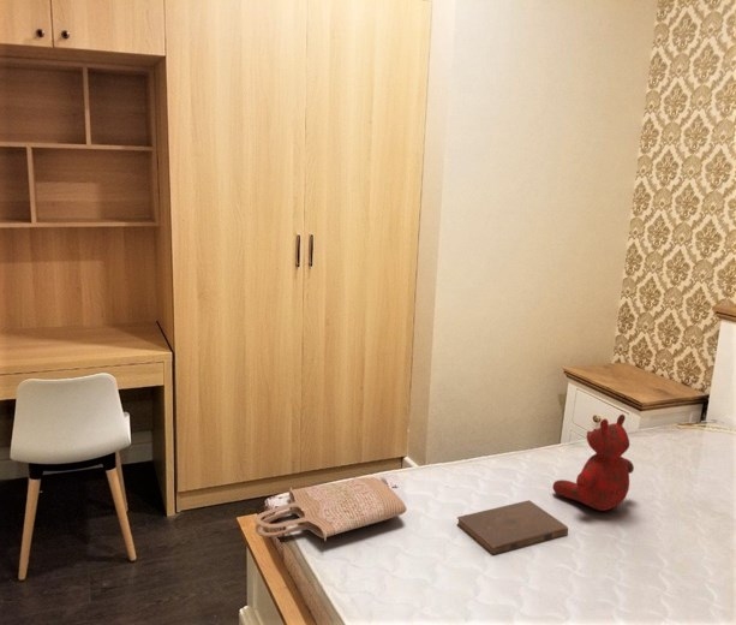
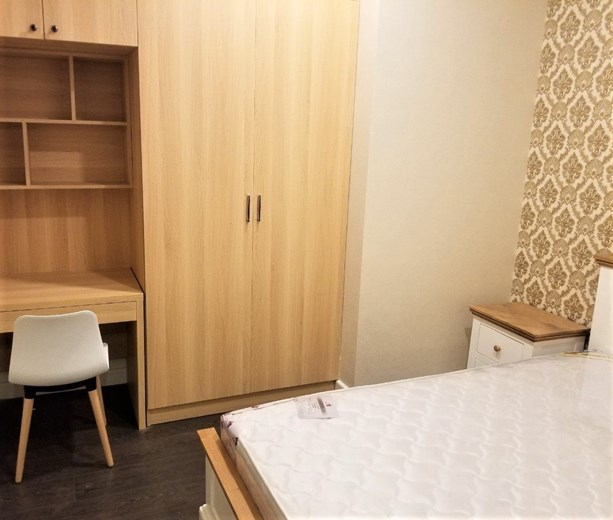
- shopping bag (325, 505)
- book (511, 525)
- teddy bear (594, 457)
